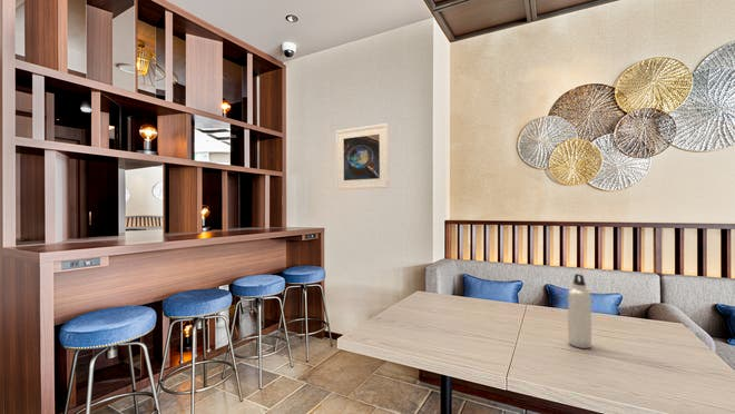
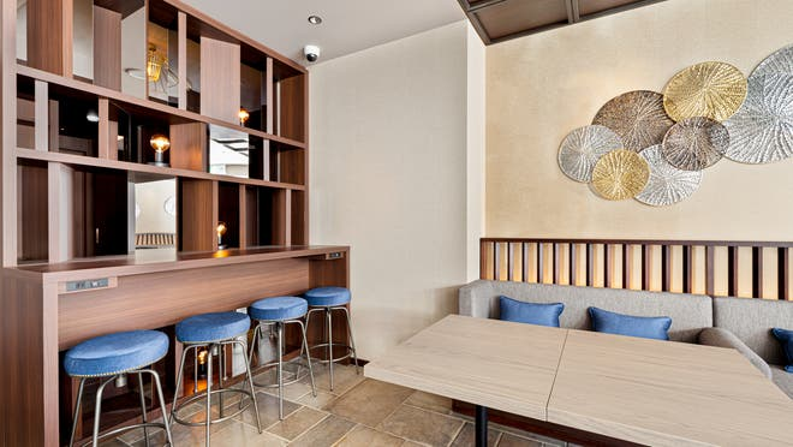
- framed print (361, 158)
- water bottle (579, 309)
